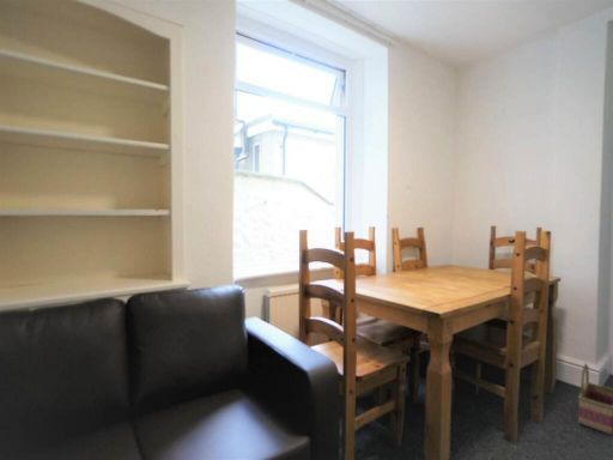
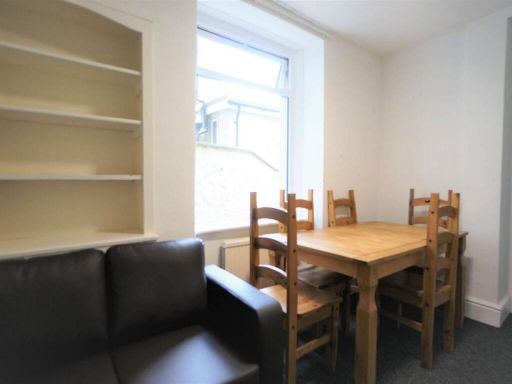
- basket (600, 394)
